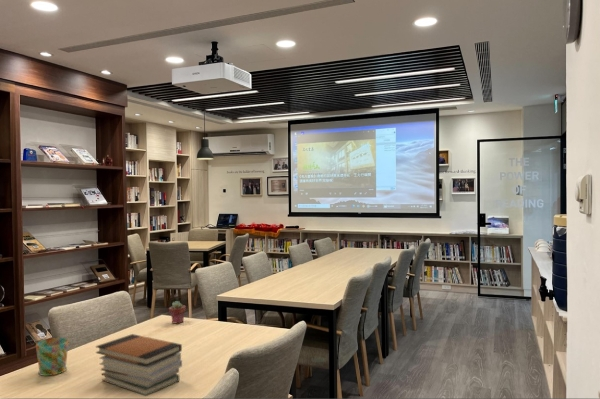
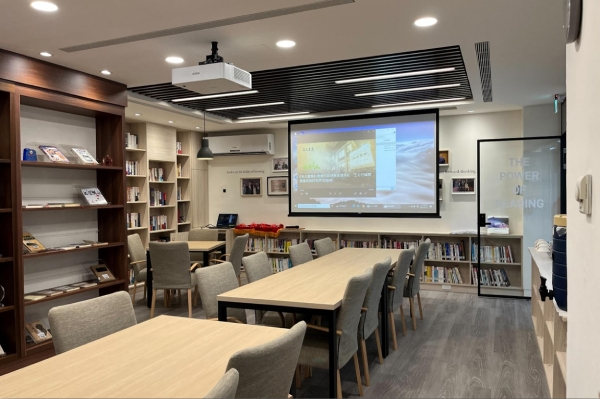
- potted succulent (177, 311)
- mug (54, 357)
- book stack (140, 363)
